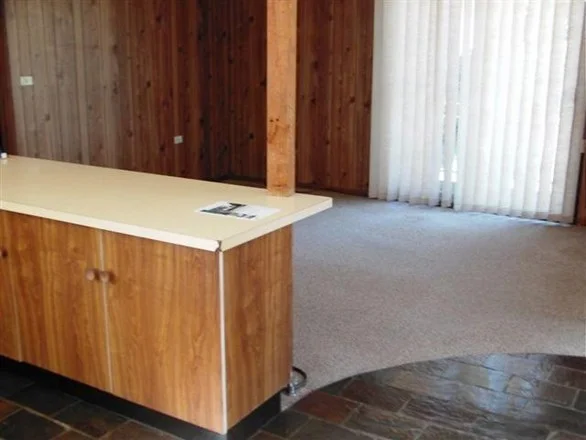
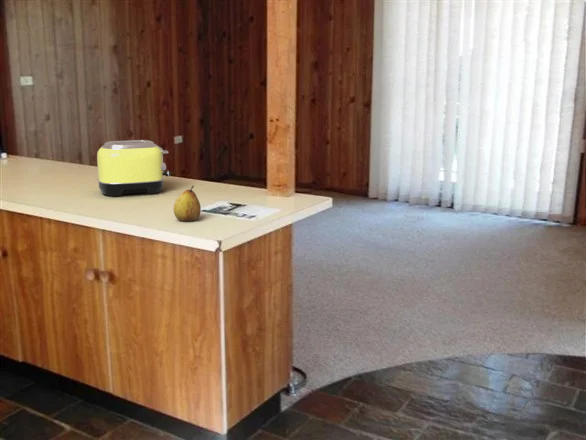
+ toaster (133, 167)
+ fruit (186, 202)
